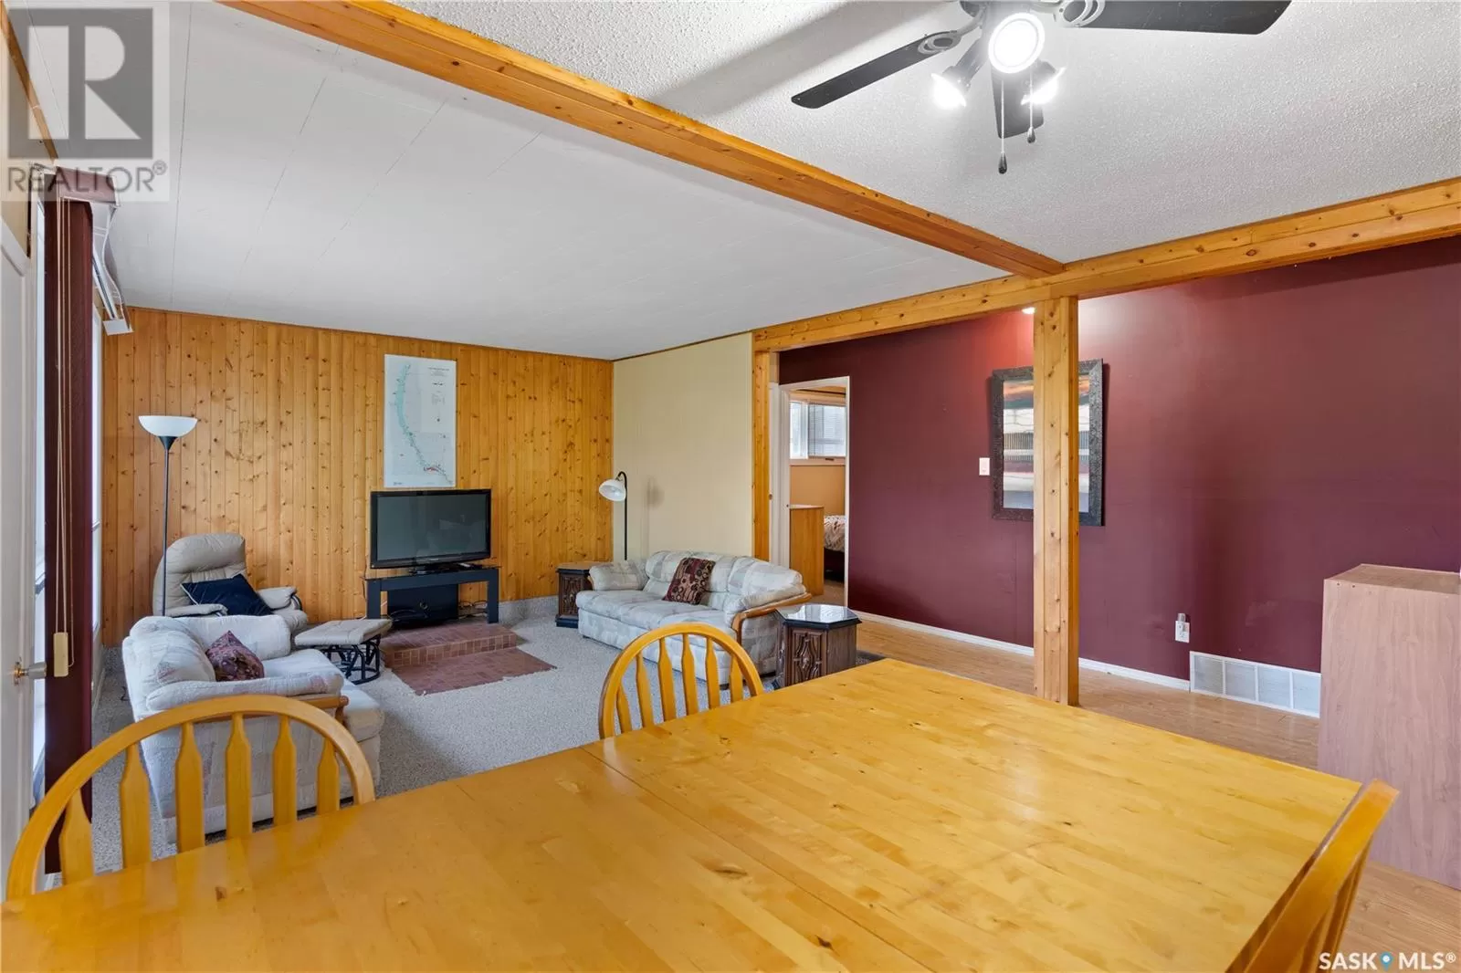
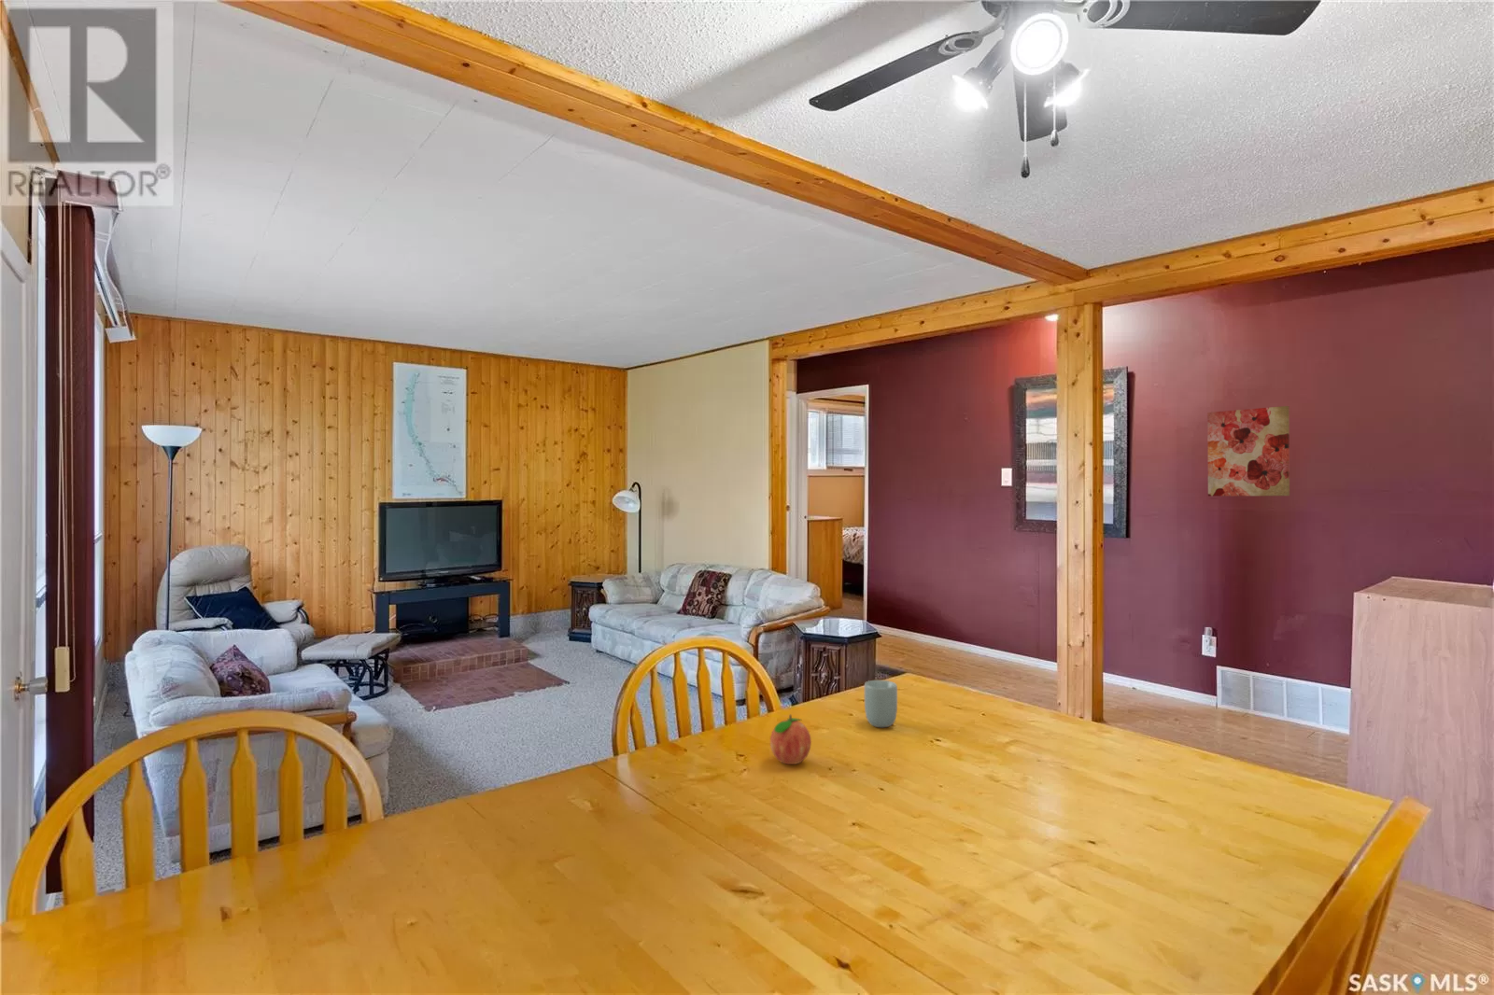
+ cup (881, 704)
+ fruit (790, 738)
+ wall art (1246, 453)
